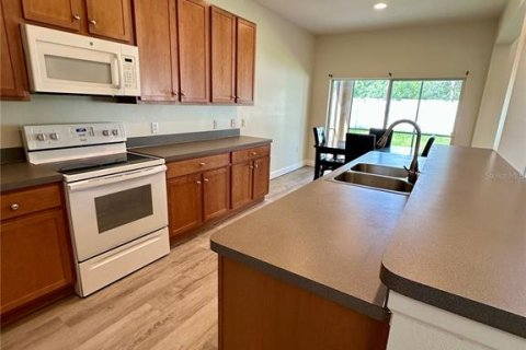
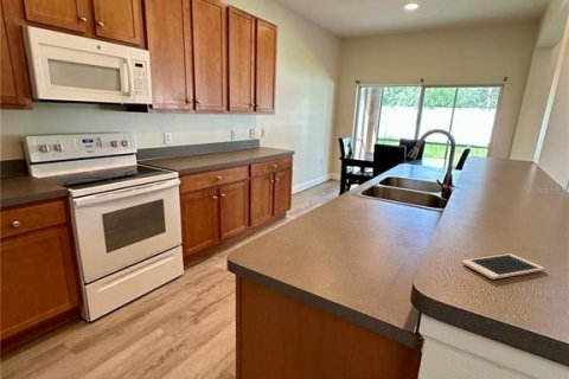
+ cell phone (503, 265)
